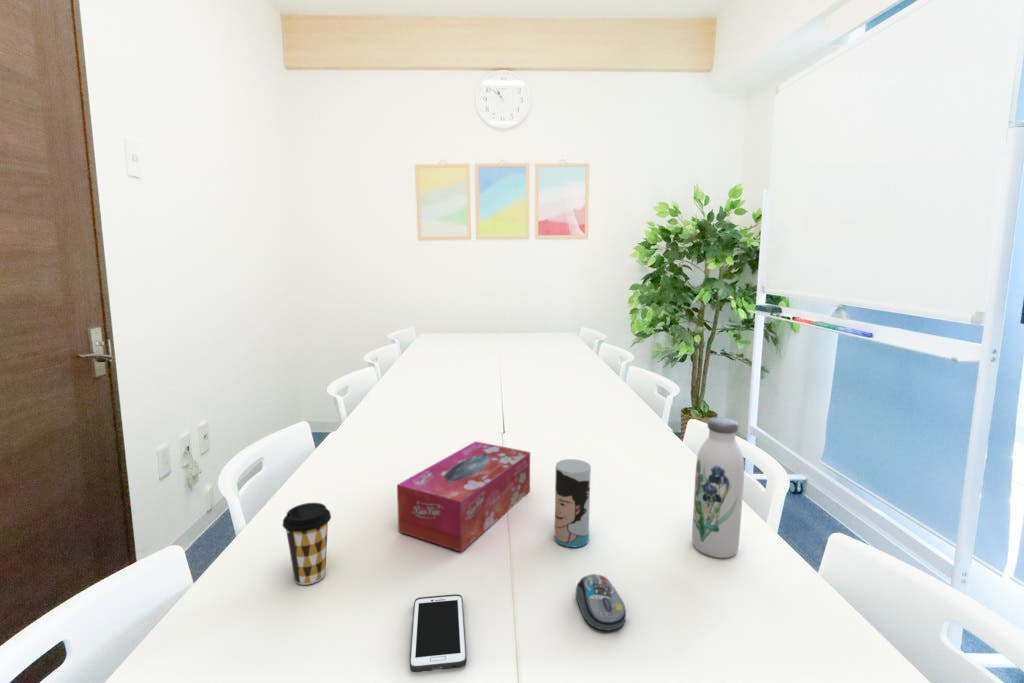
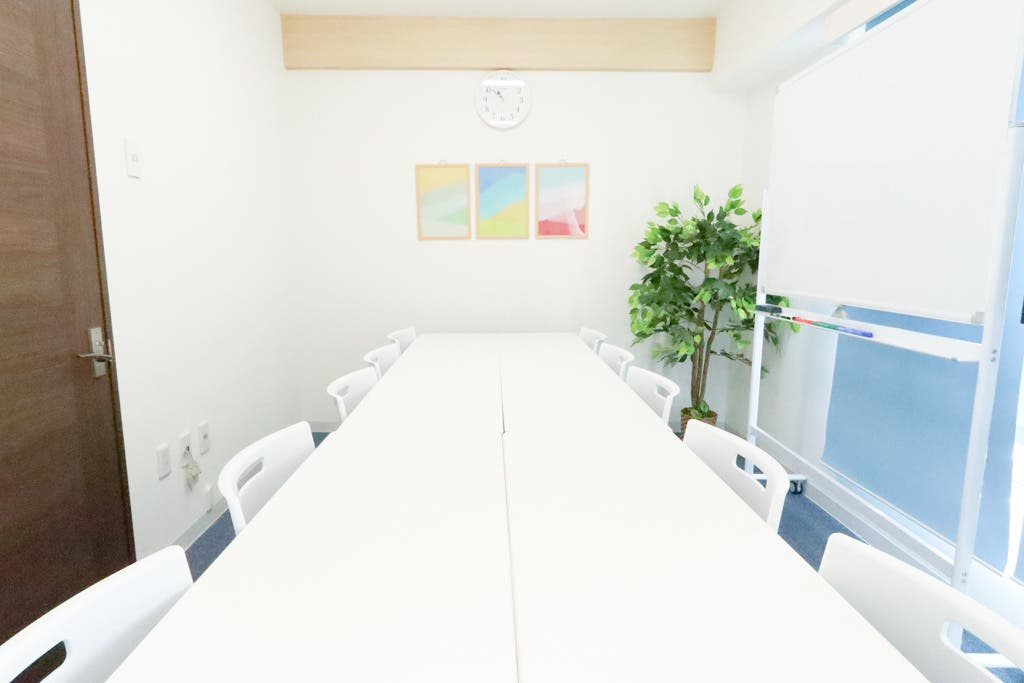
- water bottle (718, 484)
- computer mouse (599, 597)
- coffee cup (308, 543)
- cup (572, 502)
- cell phone (438, 629)
- tissue box (469, 488)
